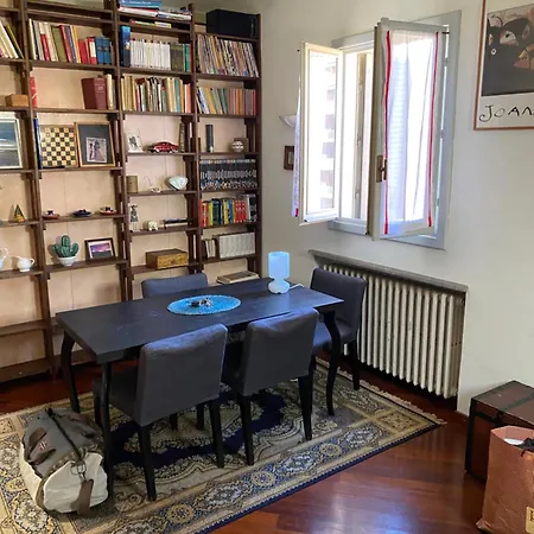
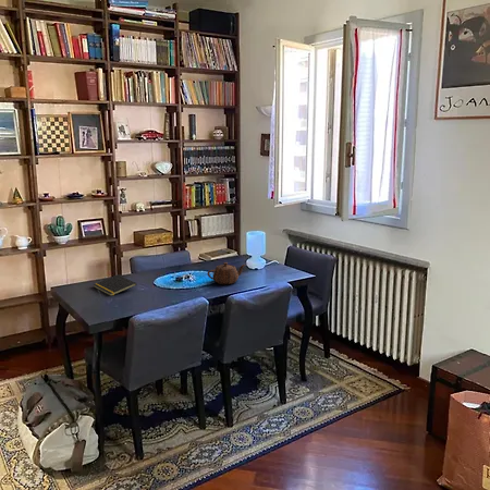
+ notepad (114, 284)
+ teapot (226, 272)
